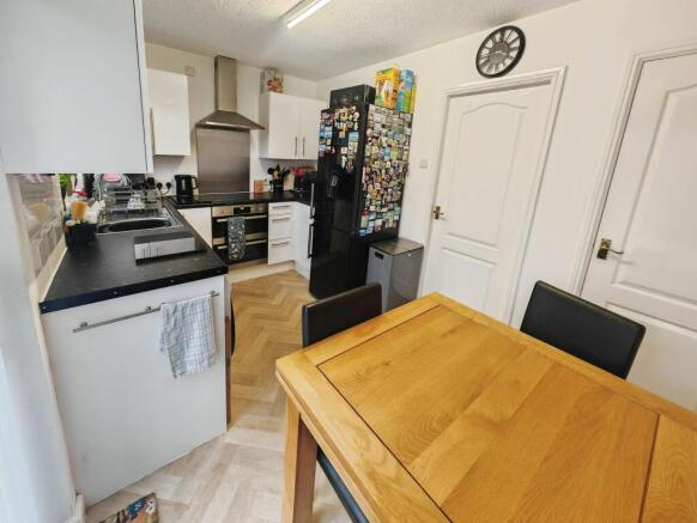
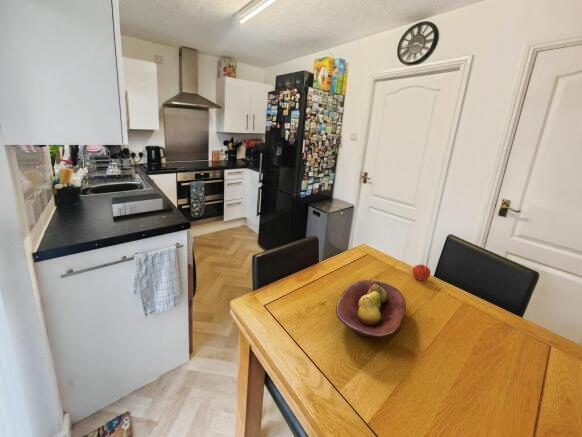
+ fruit bowl (371, 303)
+ apple (421, 271)
